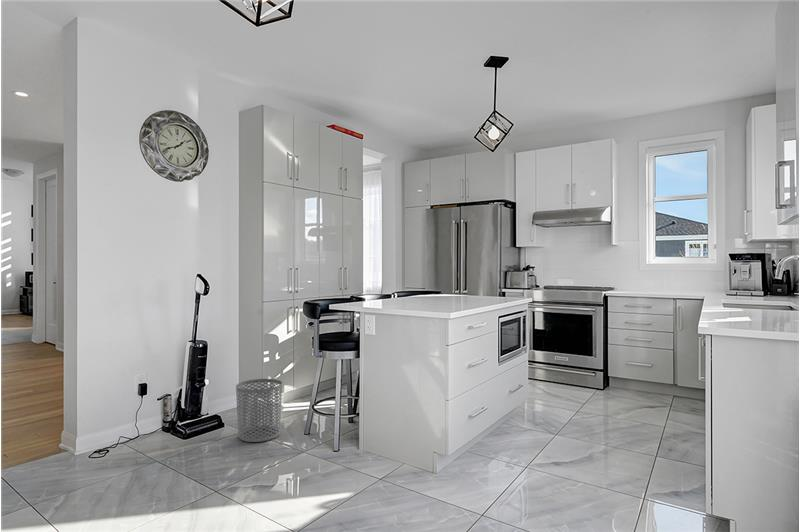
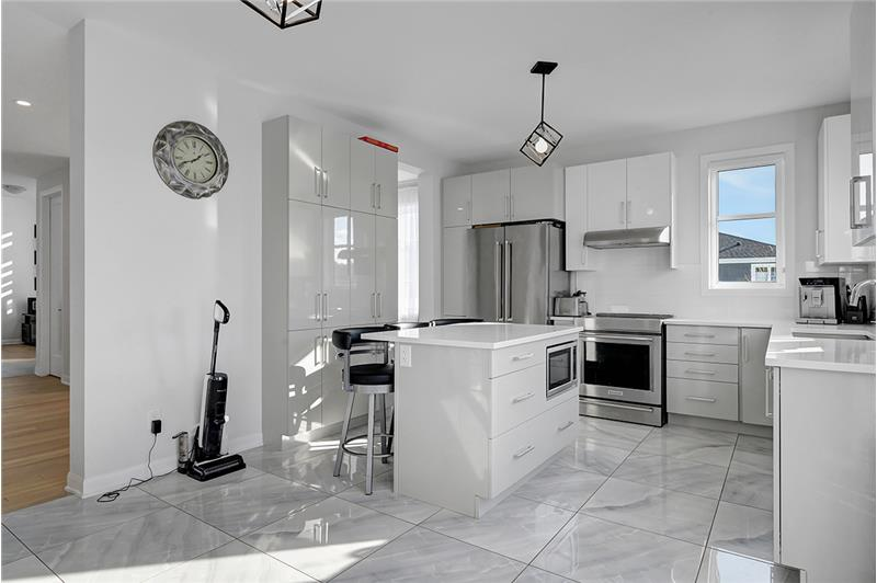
- waste bin (259, 409)
